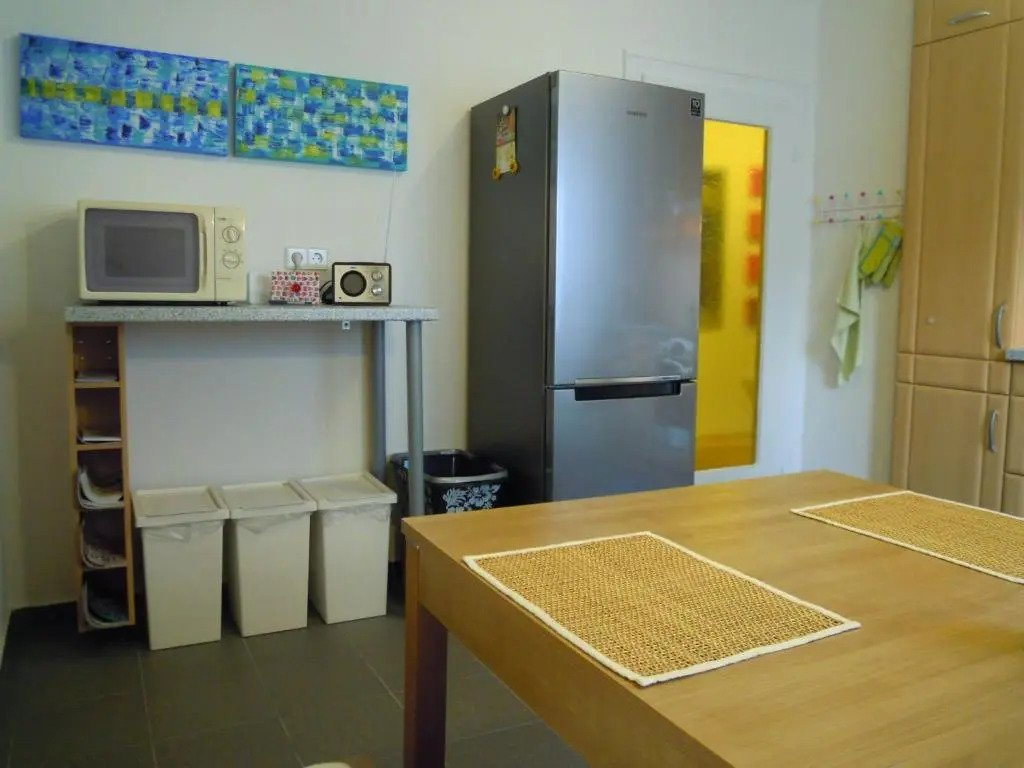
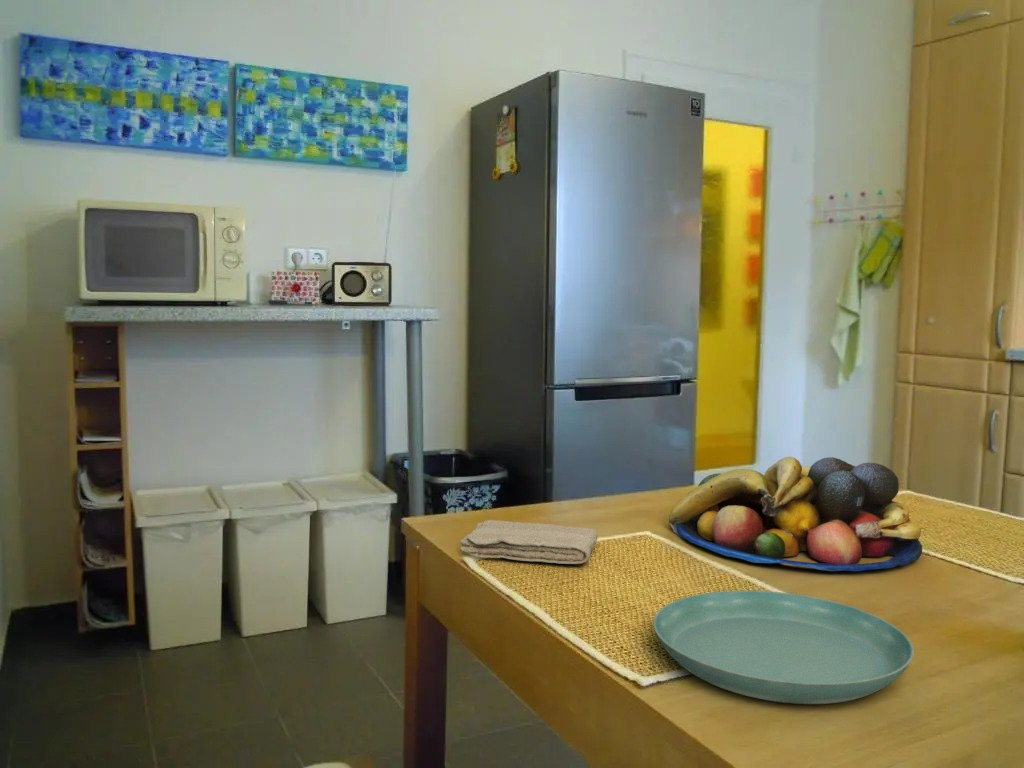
+ saucer (777, 644)
+ washcloth (530, 539)
+ fruit bowl (794, 496)
